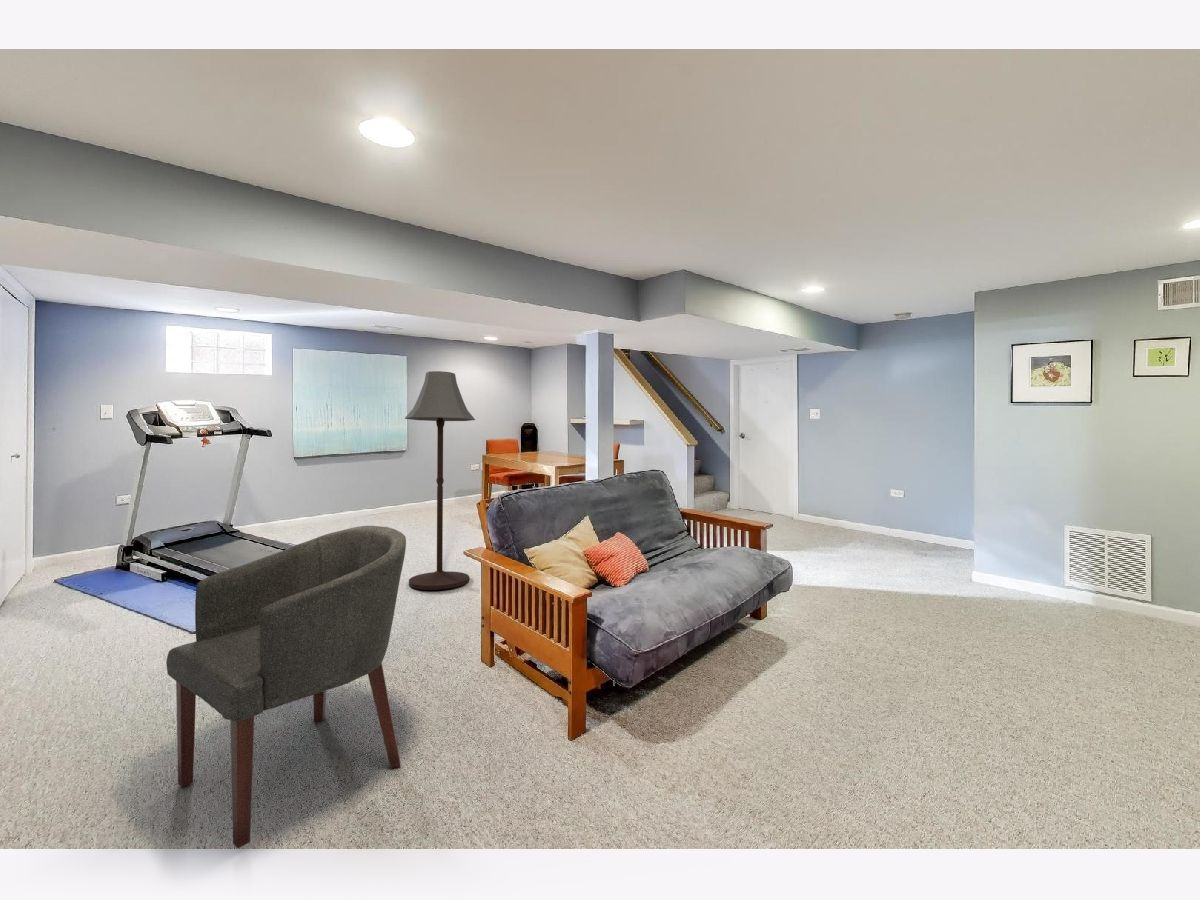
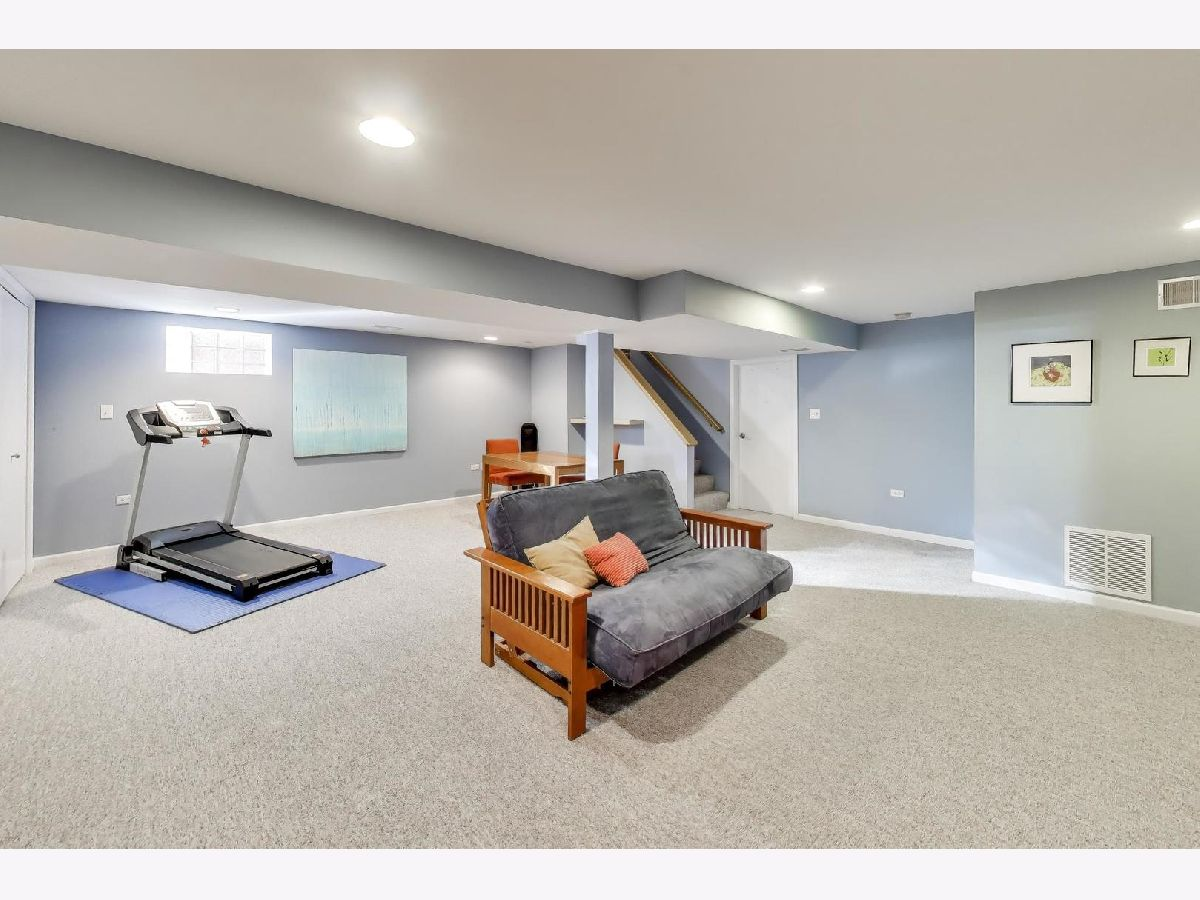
- floor lamp (440, 477)
- chair (306, 651)
